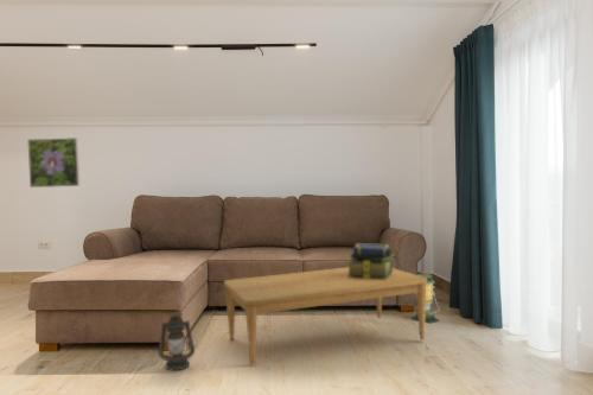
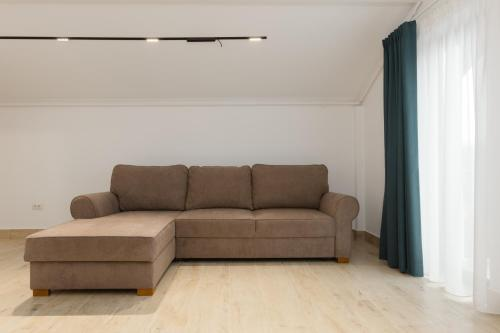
- stack of books (371, 260)
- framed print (53, 163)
- lantern (426, 297)
- lantern (176, 339)
- coffee table (324, 304)
